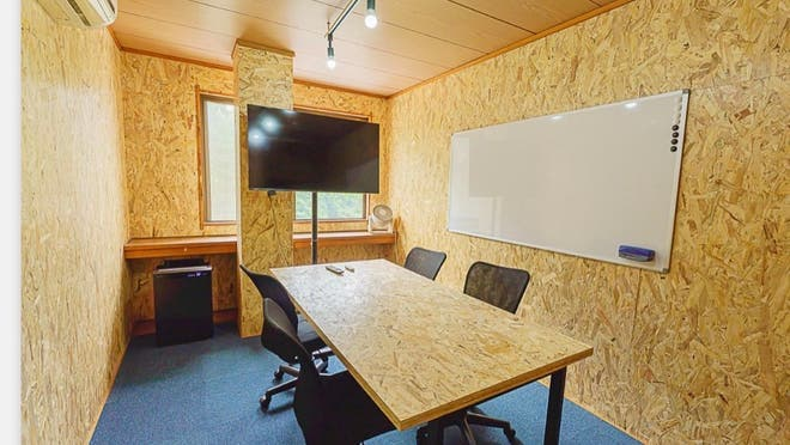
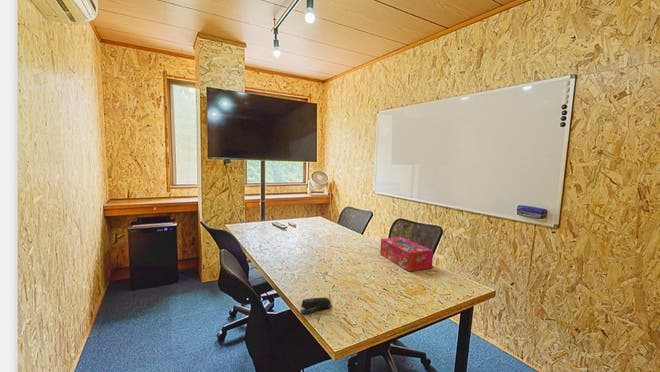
+ stapler (316, 303)
+ tissue box (404, 252)
